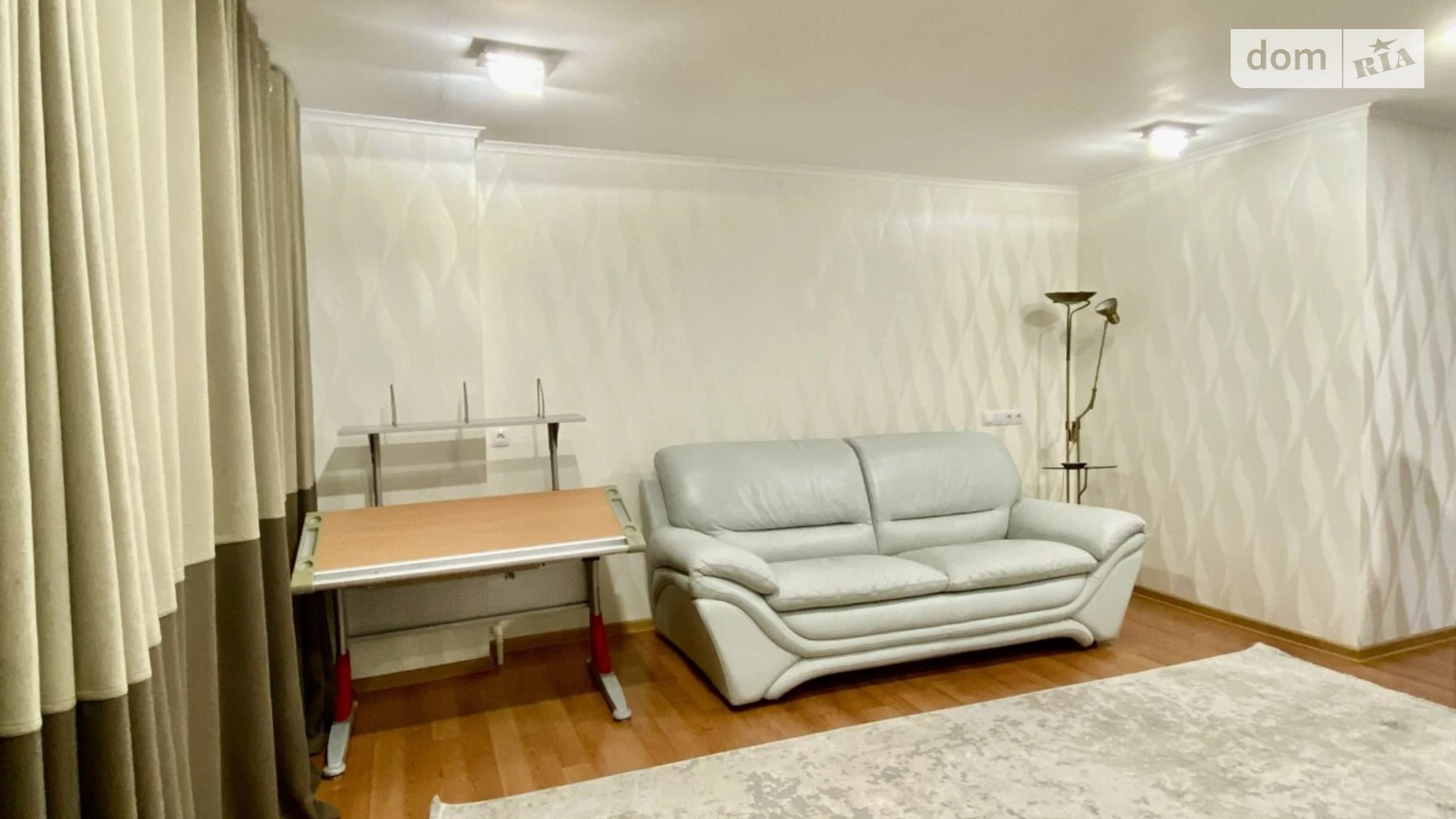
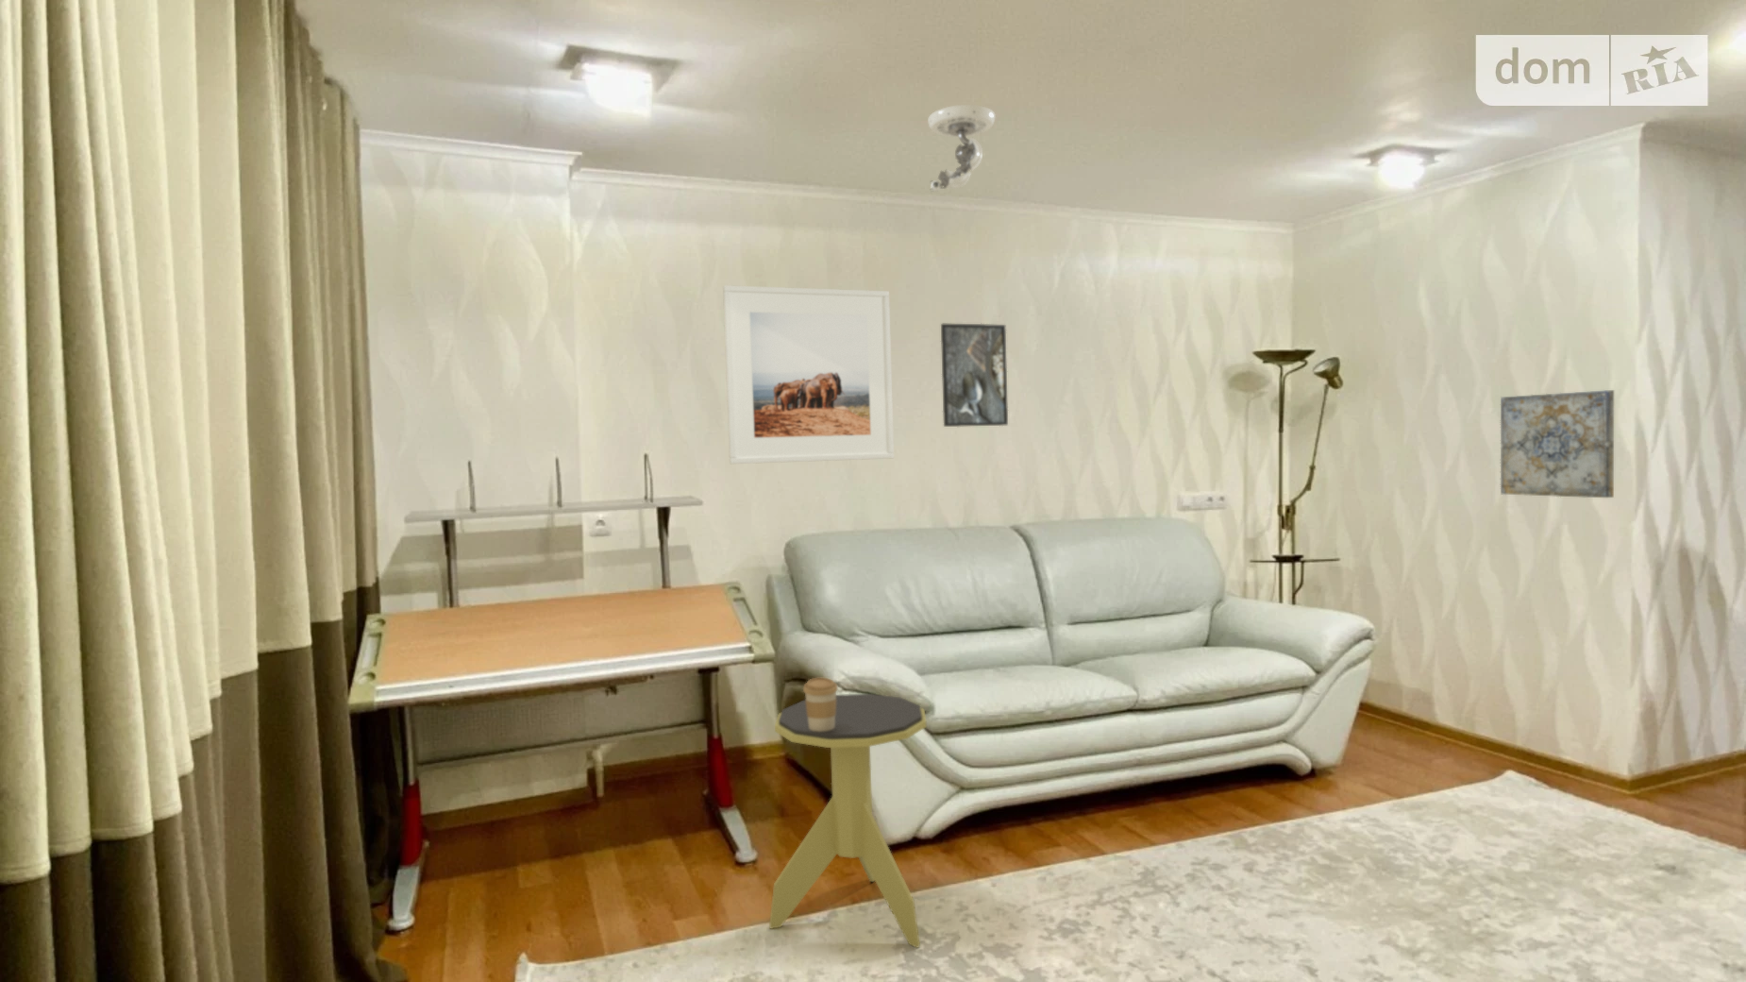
+ side table (857, 815)
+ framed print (811, 375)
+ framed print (974, 375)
+ coffee cup (820, 703)
+ wall art (1554, 445)
+ security camera (962, 151)
